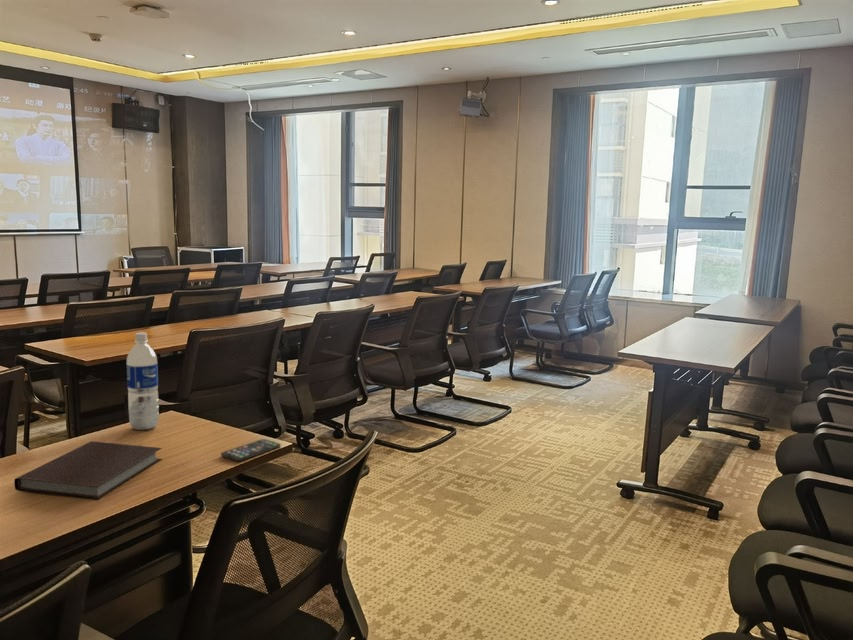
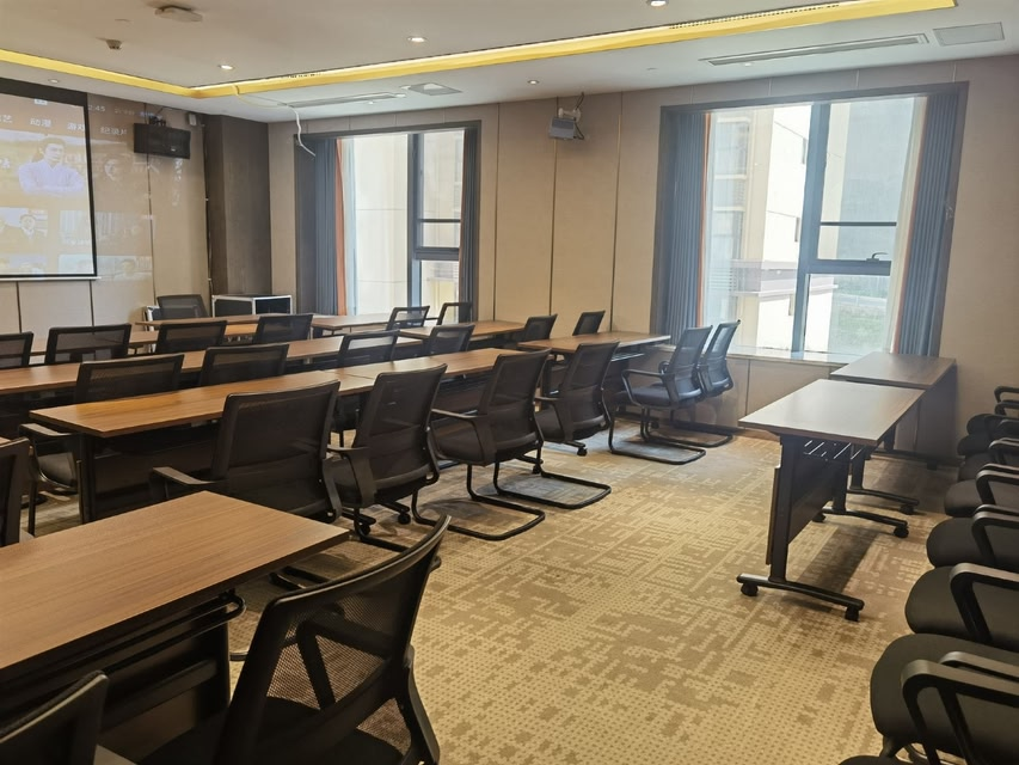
- smartphone (251, 449)
- water bottle (142, 380)
- notebook (93, 467)
